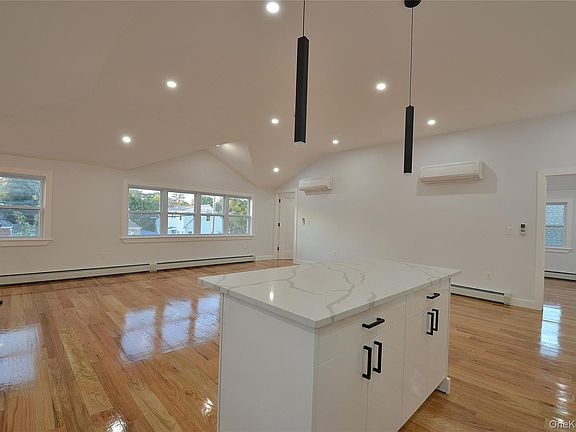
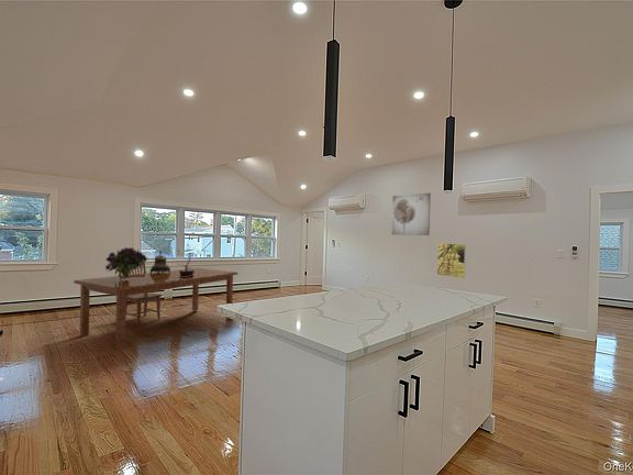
+ wall art (410, 214)
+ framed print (451, 259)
+ decorative urn (160, 261)
+ potted plant (189, 259)
+ dining table (158, 295)
+ bouquet (125, 263)
